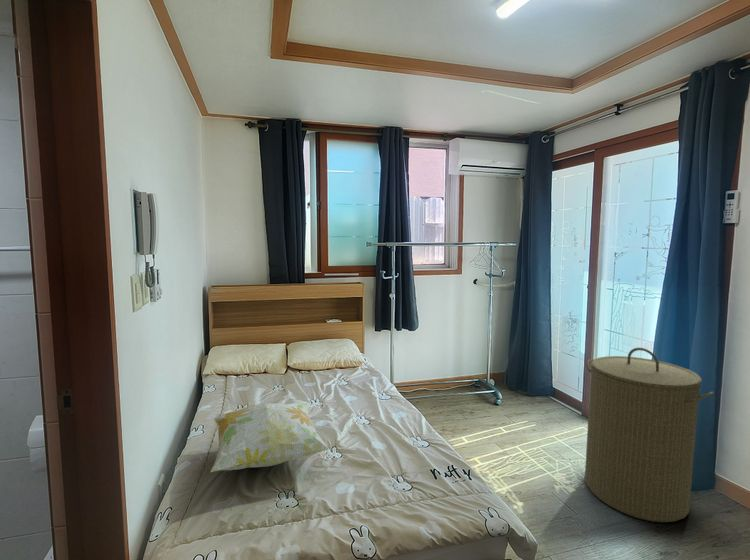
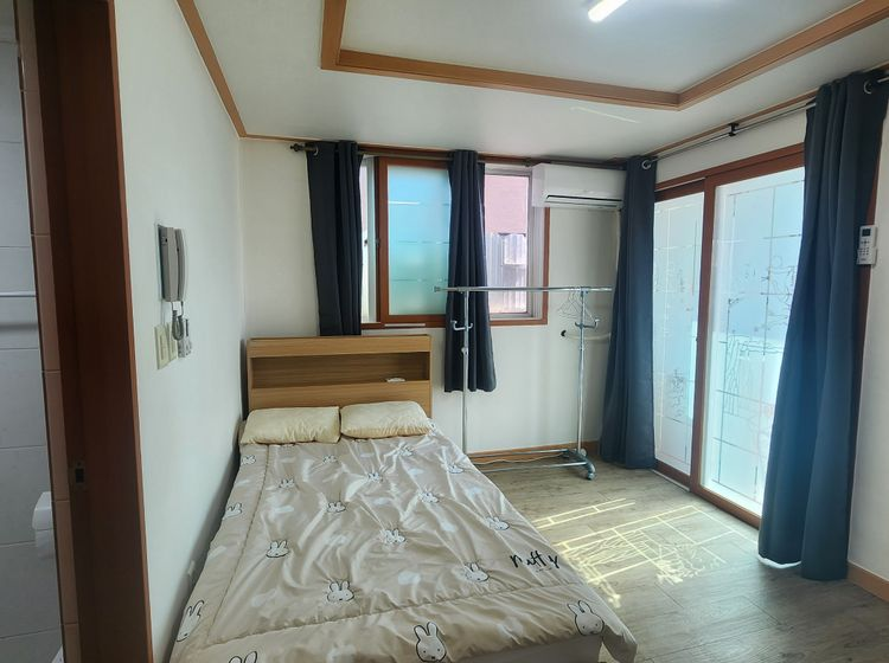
- decorative pillow (267, 432)
- laundry hamper (639, 421)
